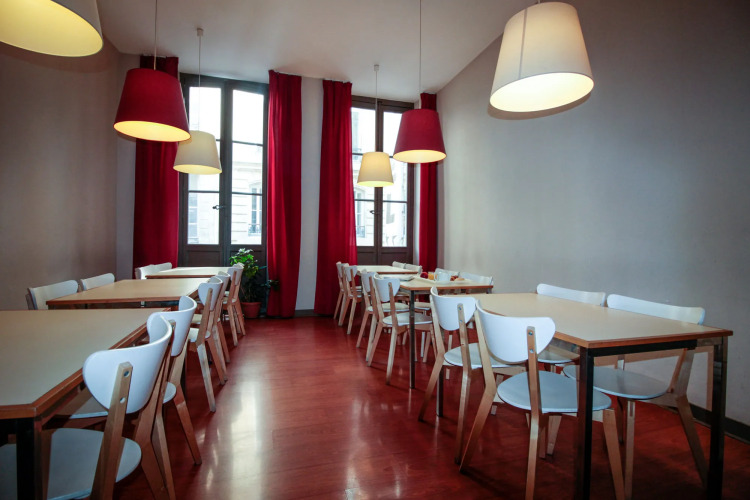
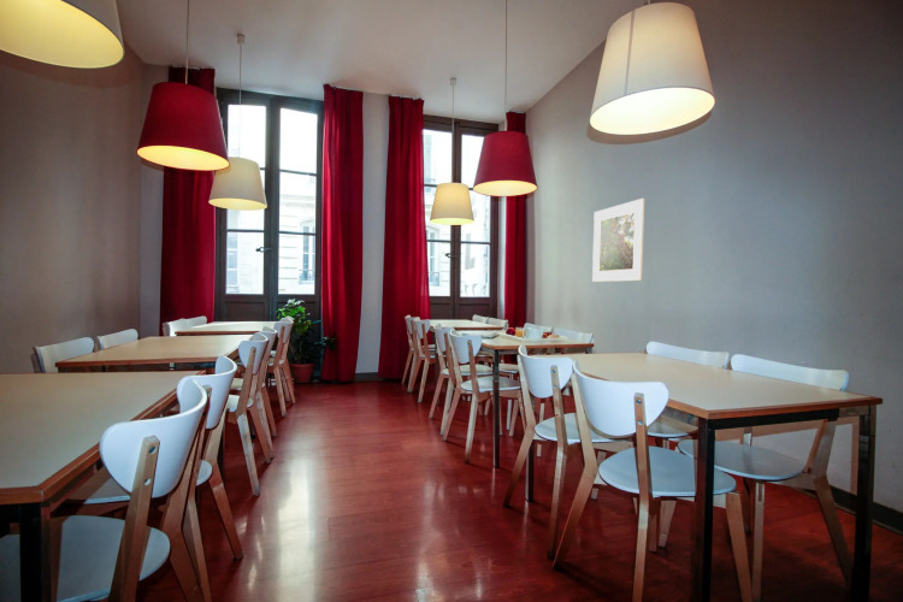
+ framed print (615, 243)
